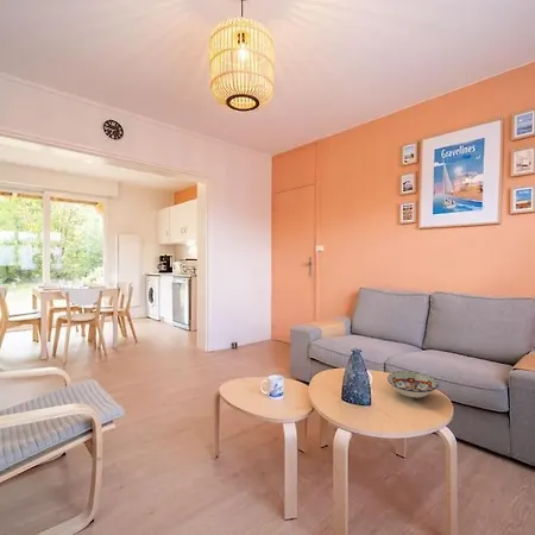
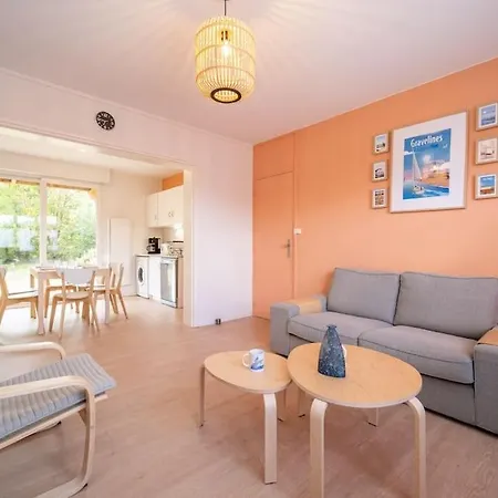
- bowl (411, 388)
